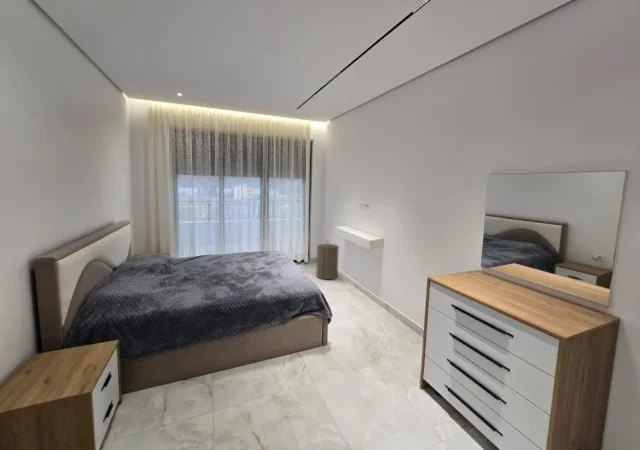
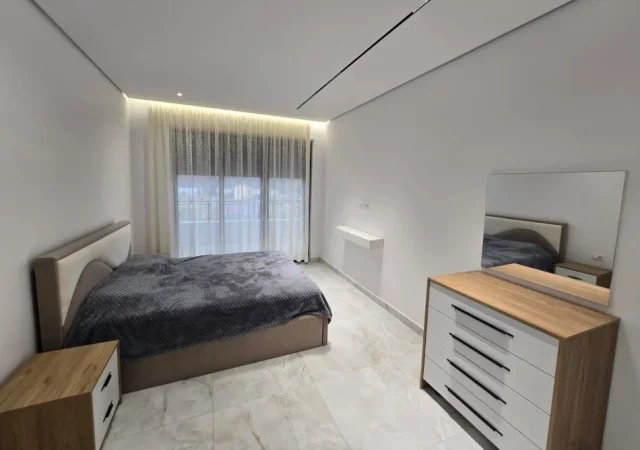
- laundry hamper (327, 258)
